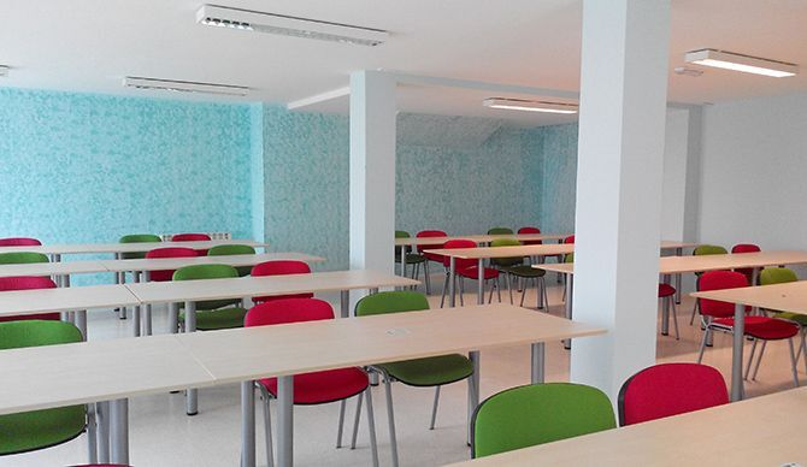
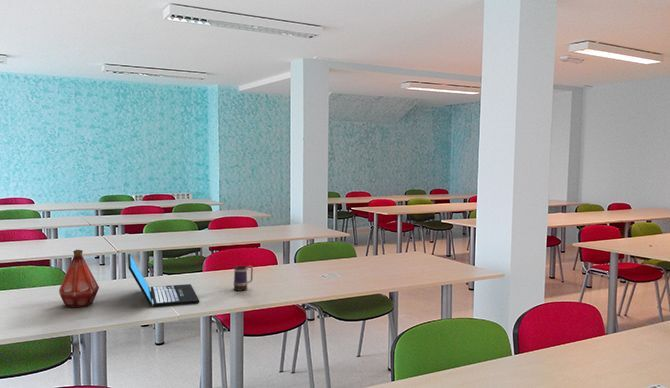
+ mug (243, 277)
+ bottle (78, 277)
+ laptop (162, 286)
